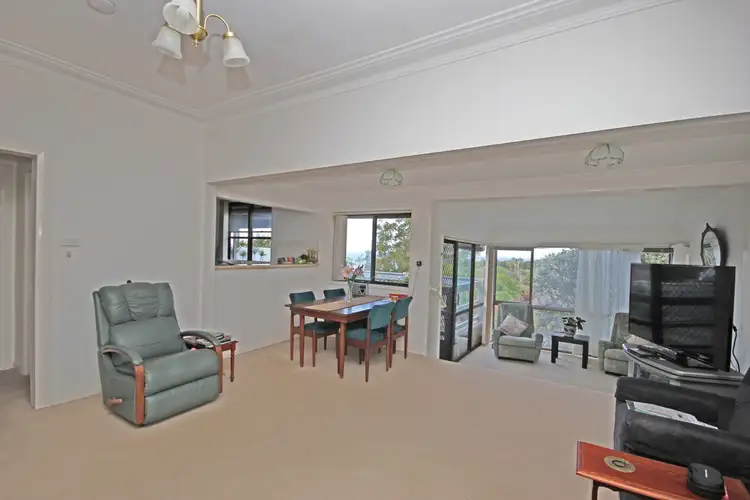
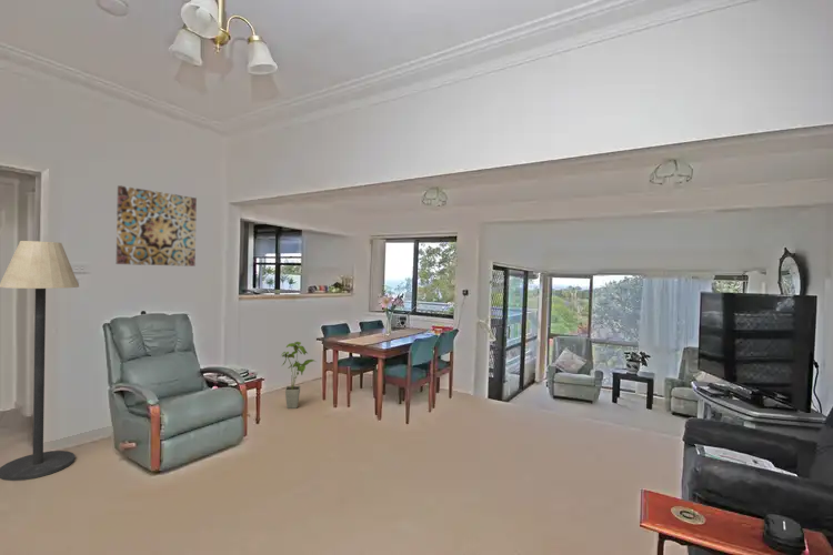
+ house plant (298, 374)
+ wall art (159, 229)
+ floor lamp (39, 354)
